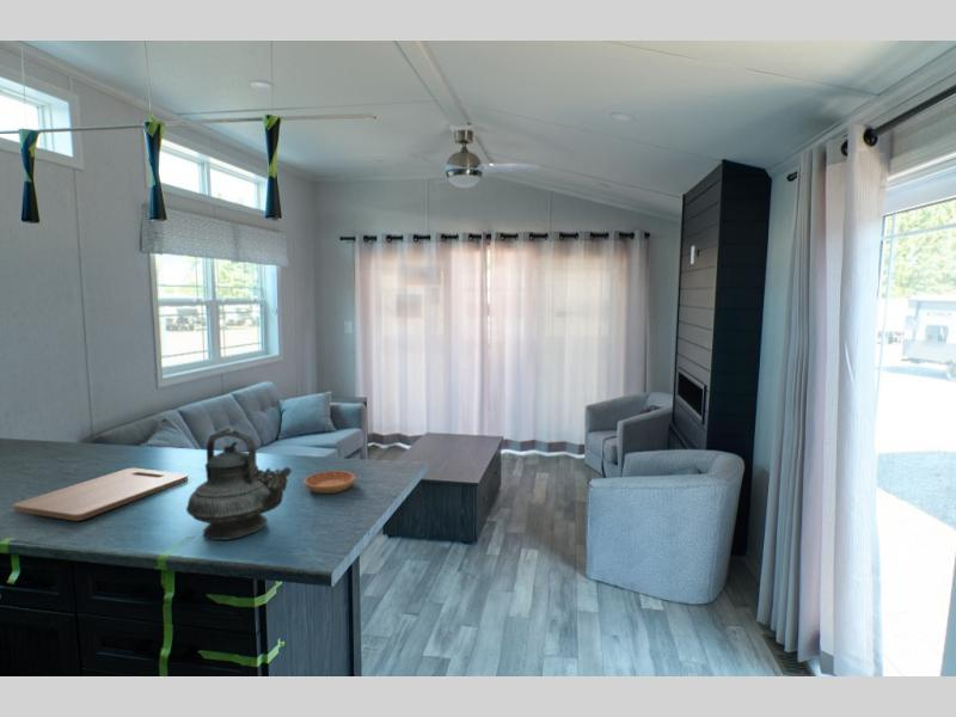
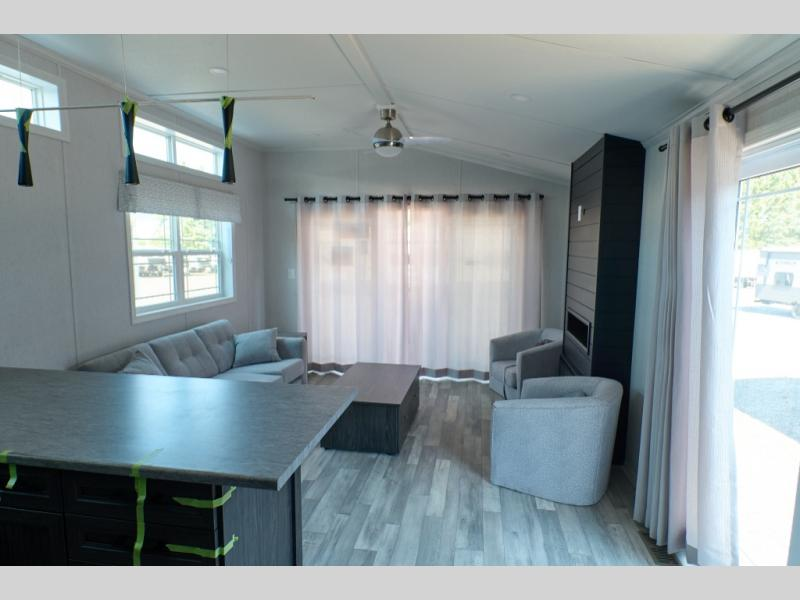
- saucer (330, 482)
- cutting board (108, 490)
- teapot (243, 480)
